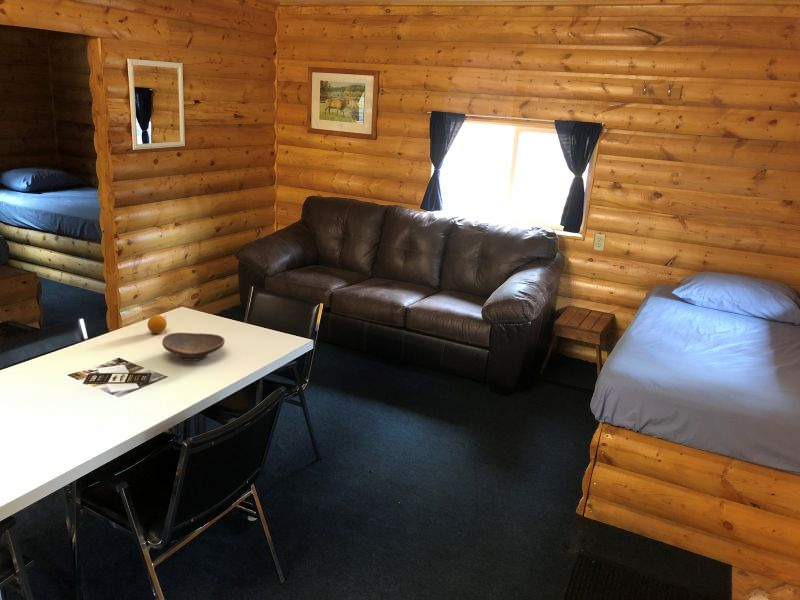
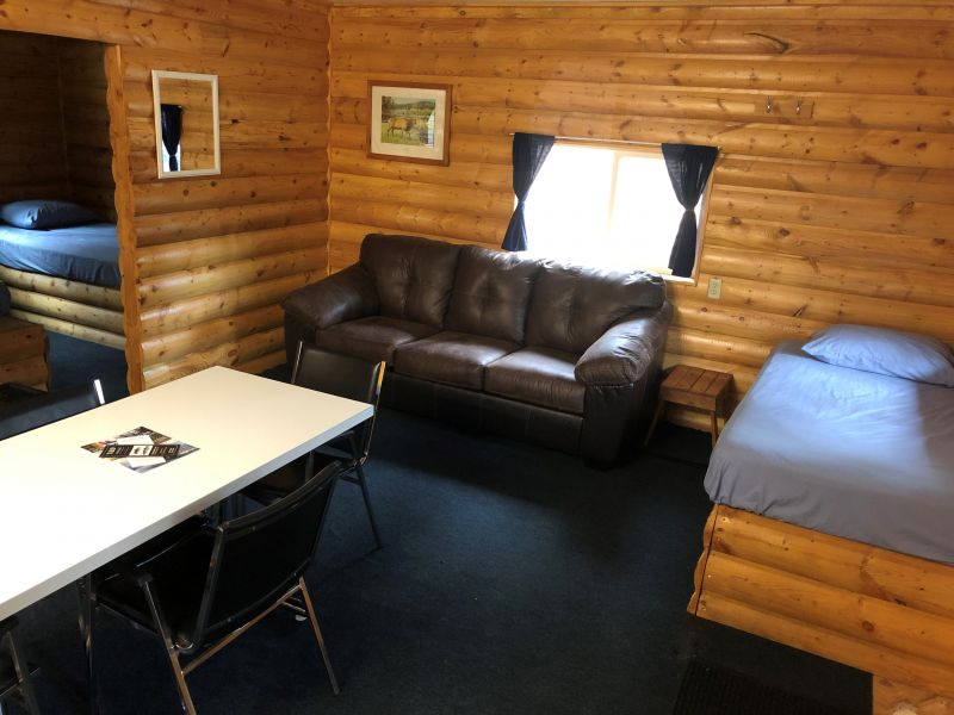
- decorative bowl (194, 347)
- fruit (157, 324)
